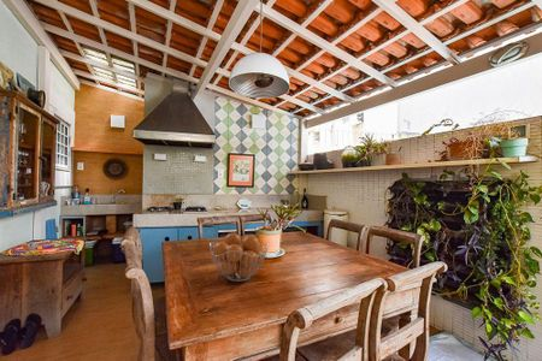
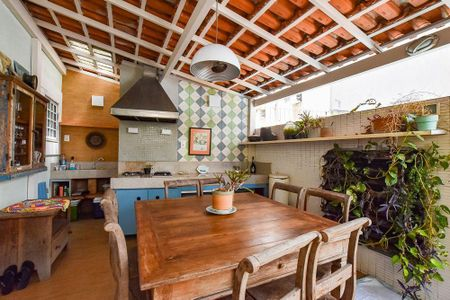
- fruit basket (238, 255)
